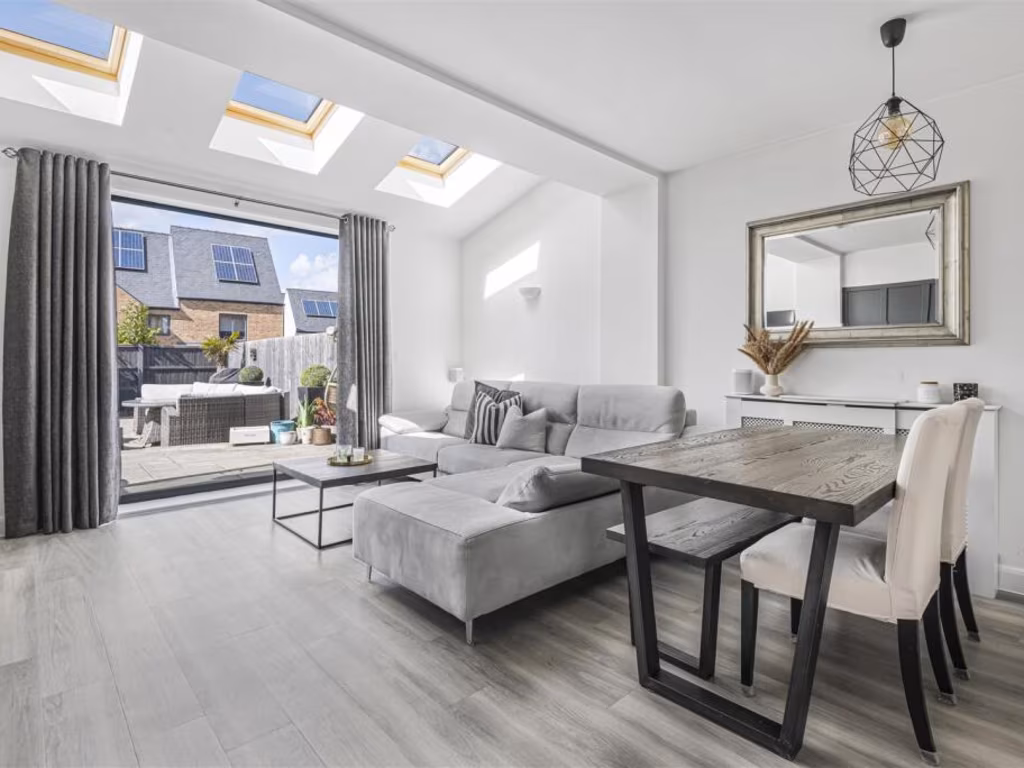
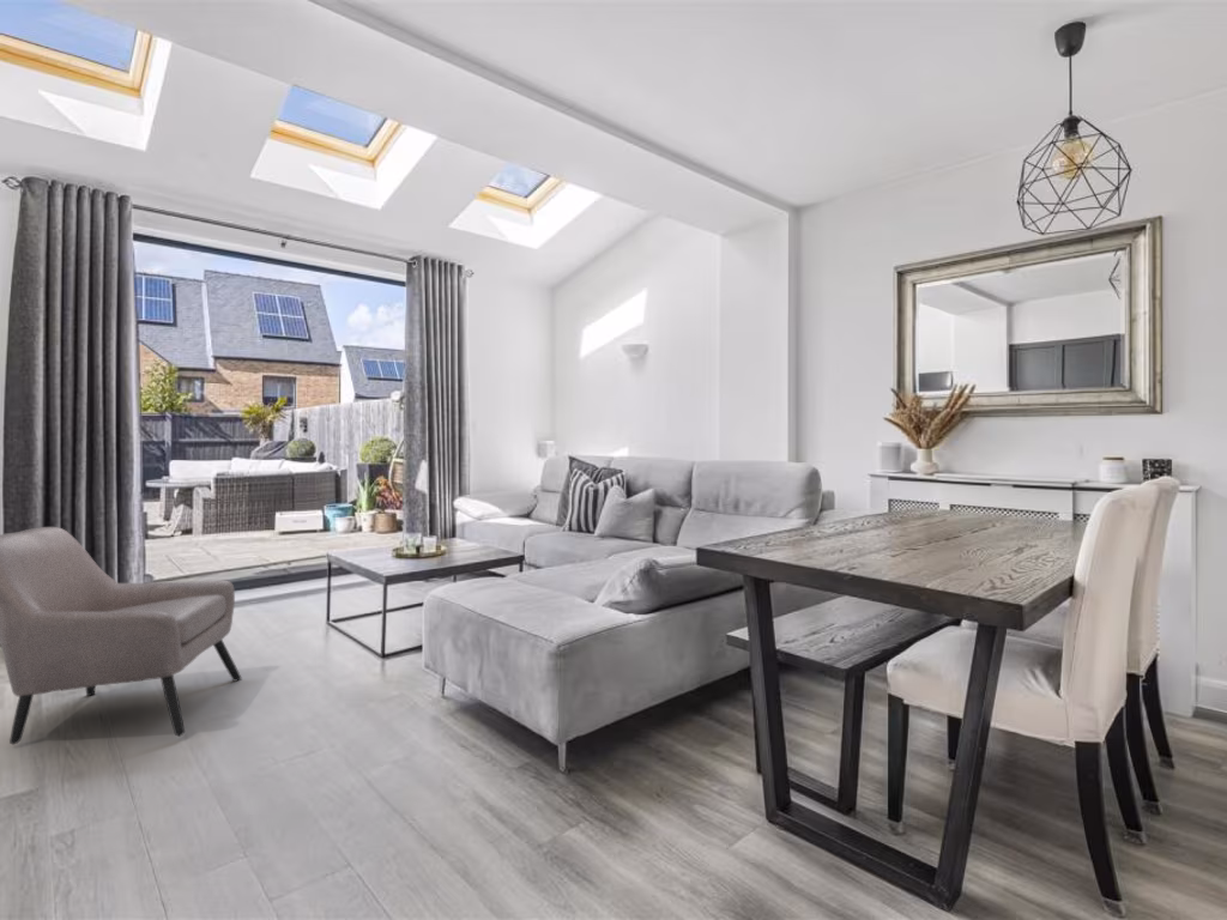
+ armchair (126, 618)
